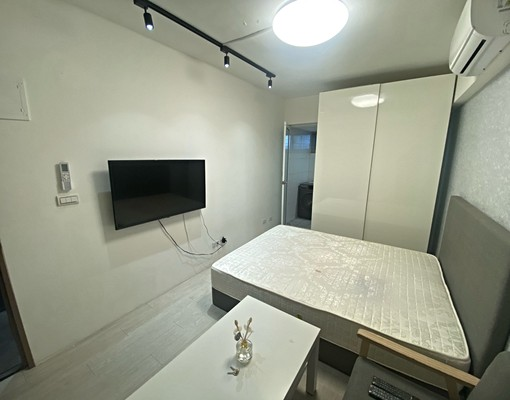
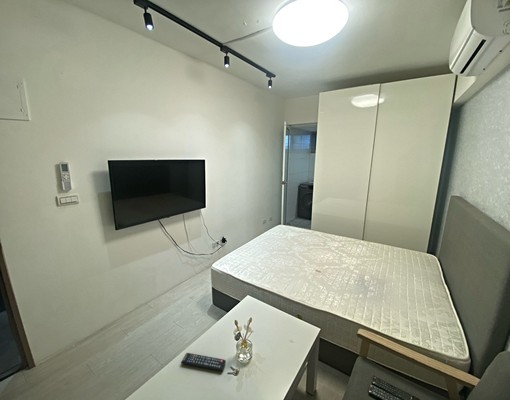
+ remote control (203, 362)
